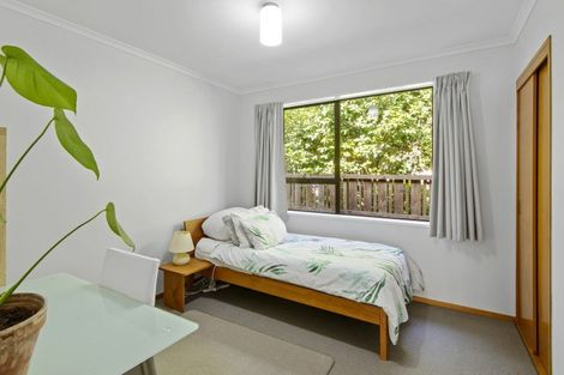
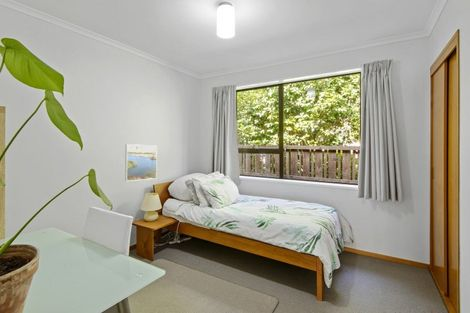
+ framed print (142, 162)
